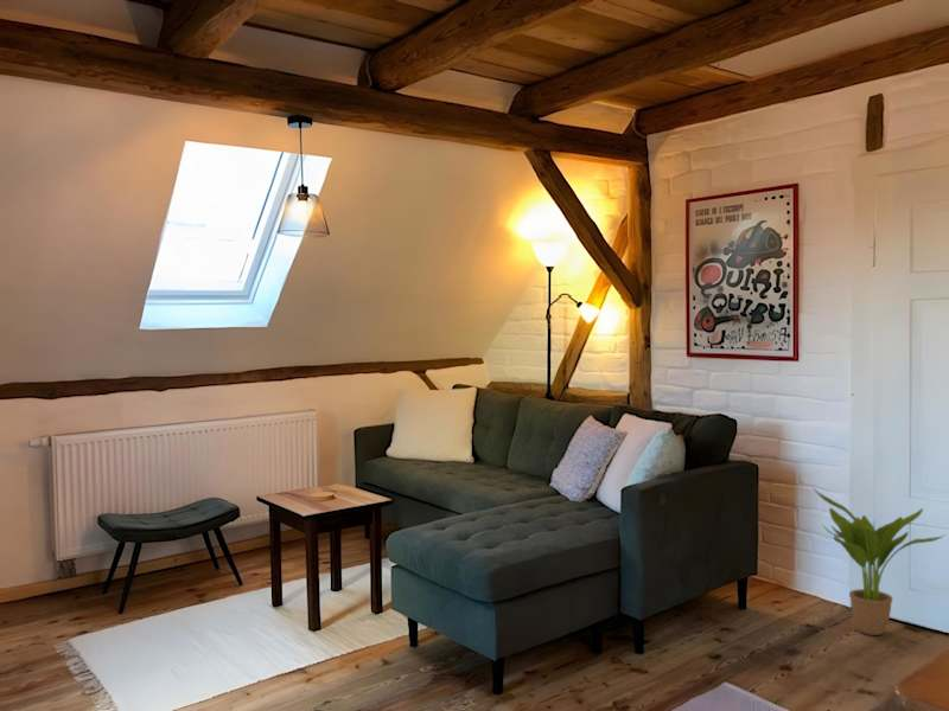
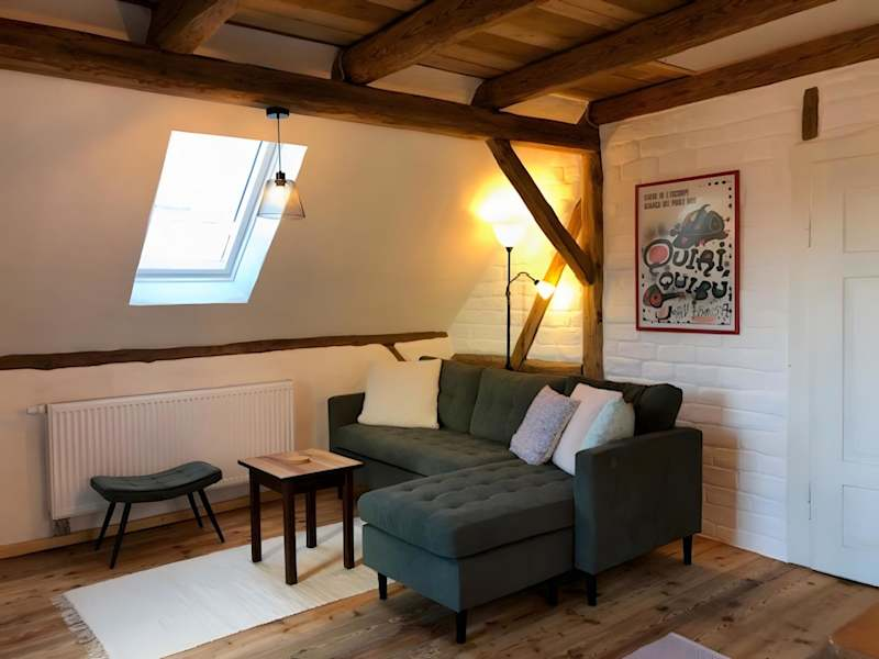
- potted plant (868, 563)
